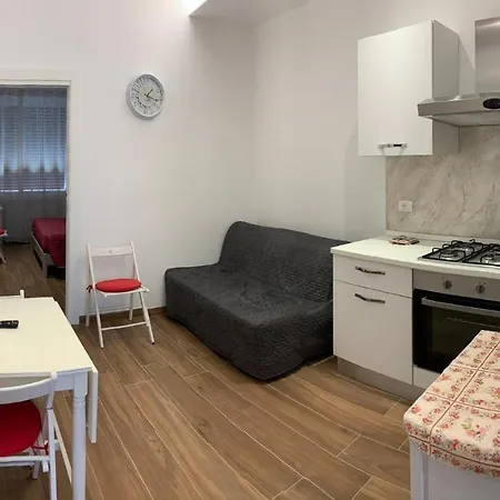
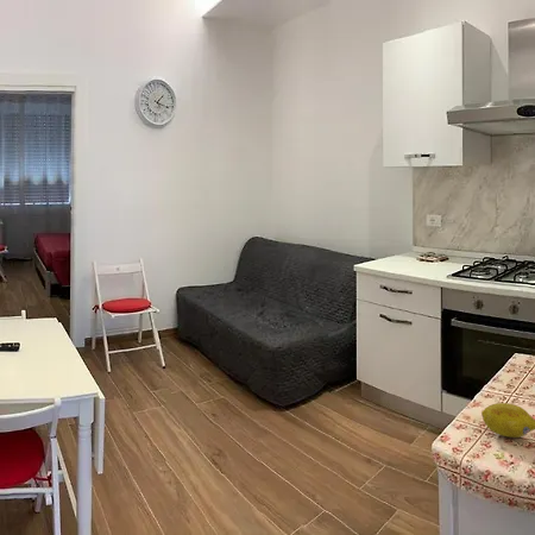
+ fruit (509, 420)
